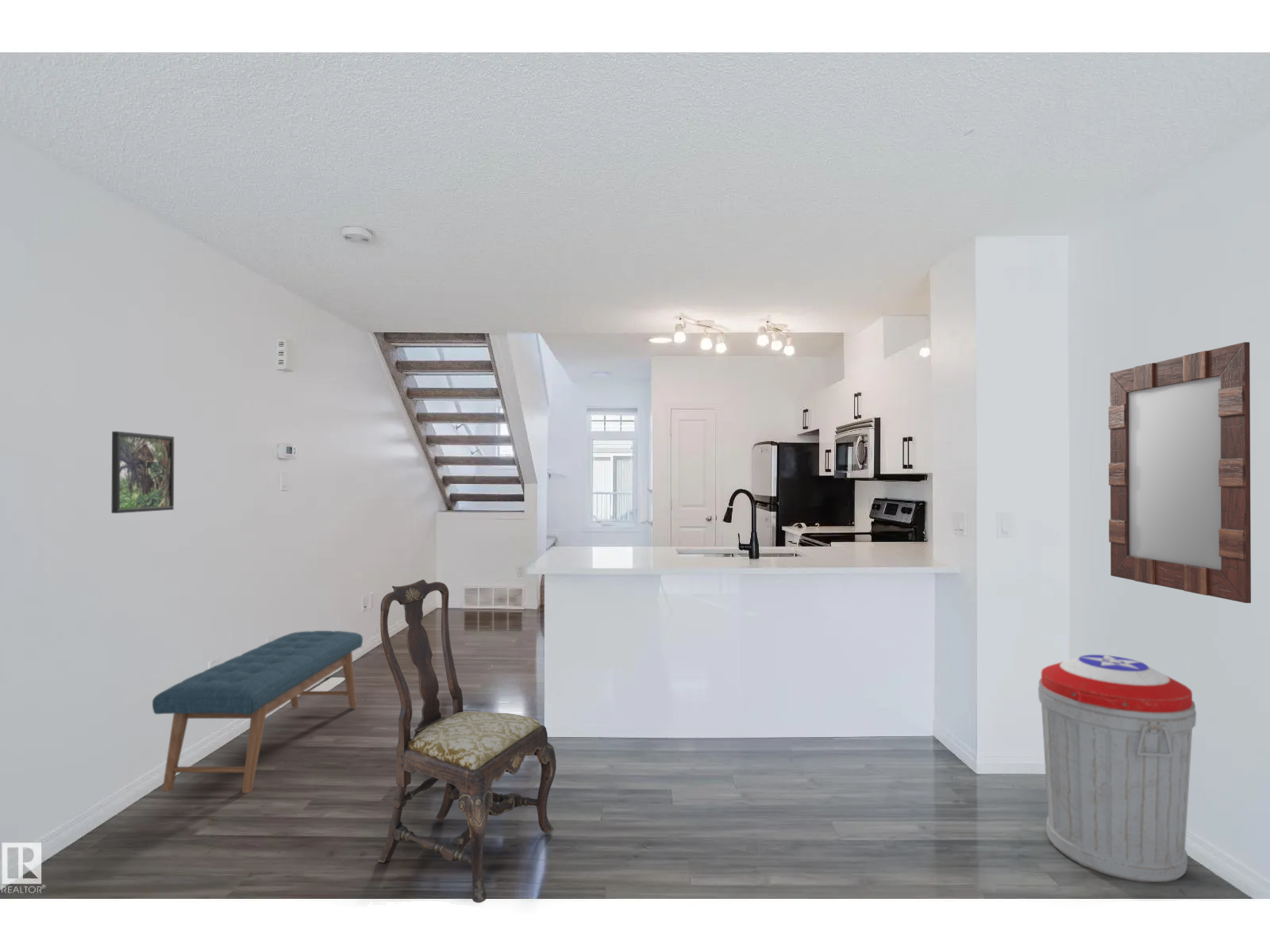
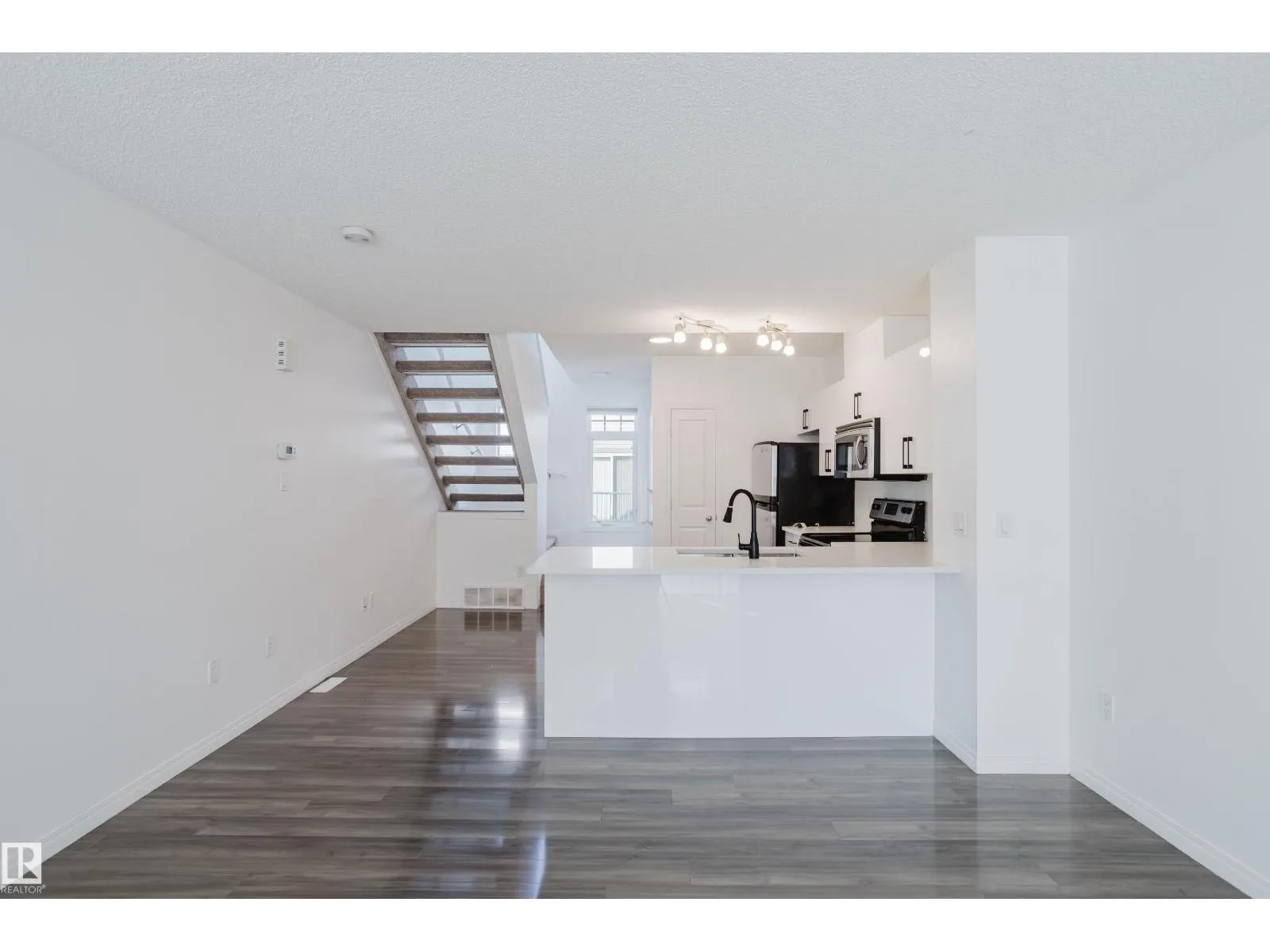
- bench (275, 697)
- dining chair (461, 720)
- trash can (1113, 755)
- home mirror (1170, 473)
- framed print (144, 472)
